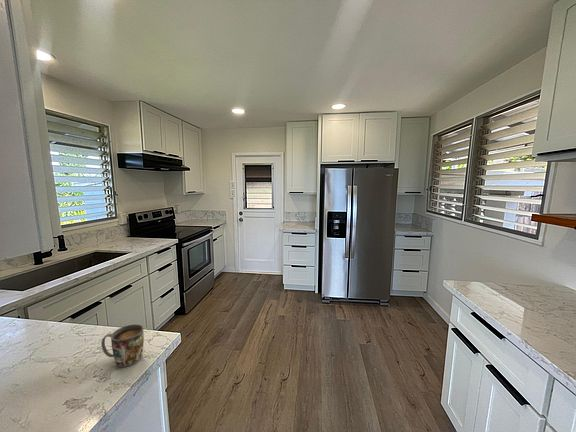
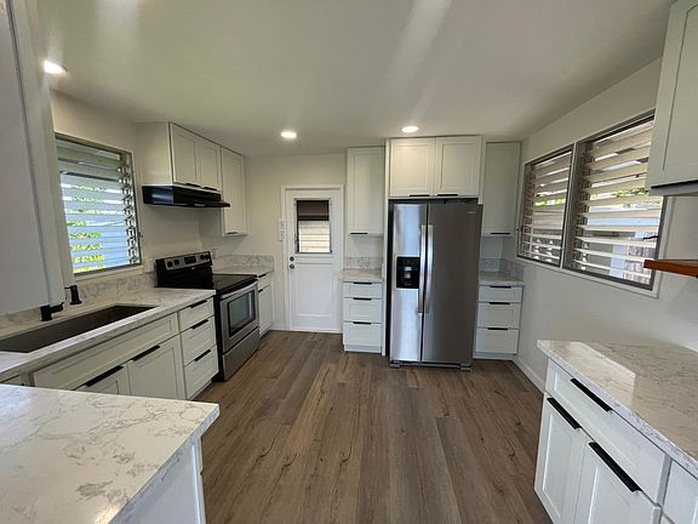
- mug (122, 345)
